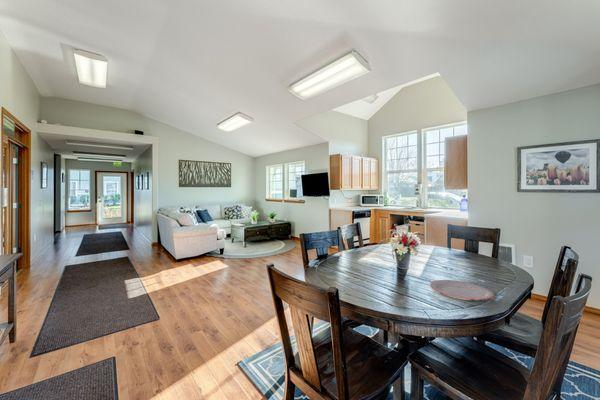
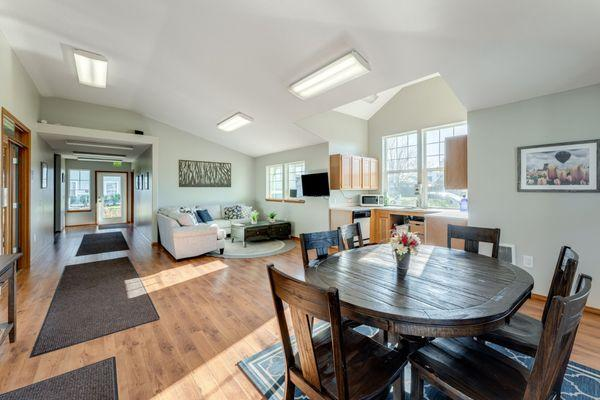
- plate (460, 290)
